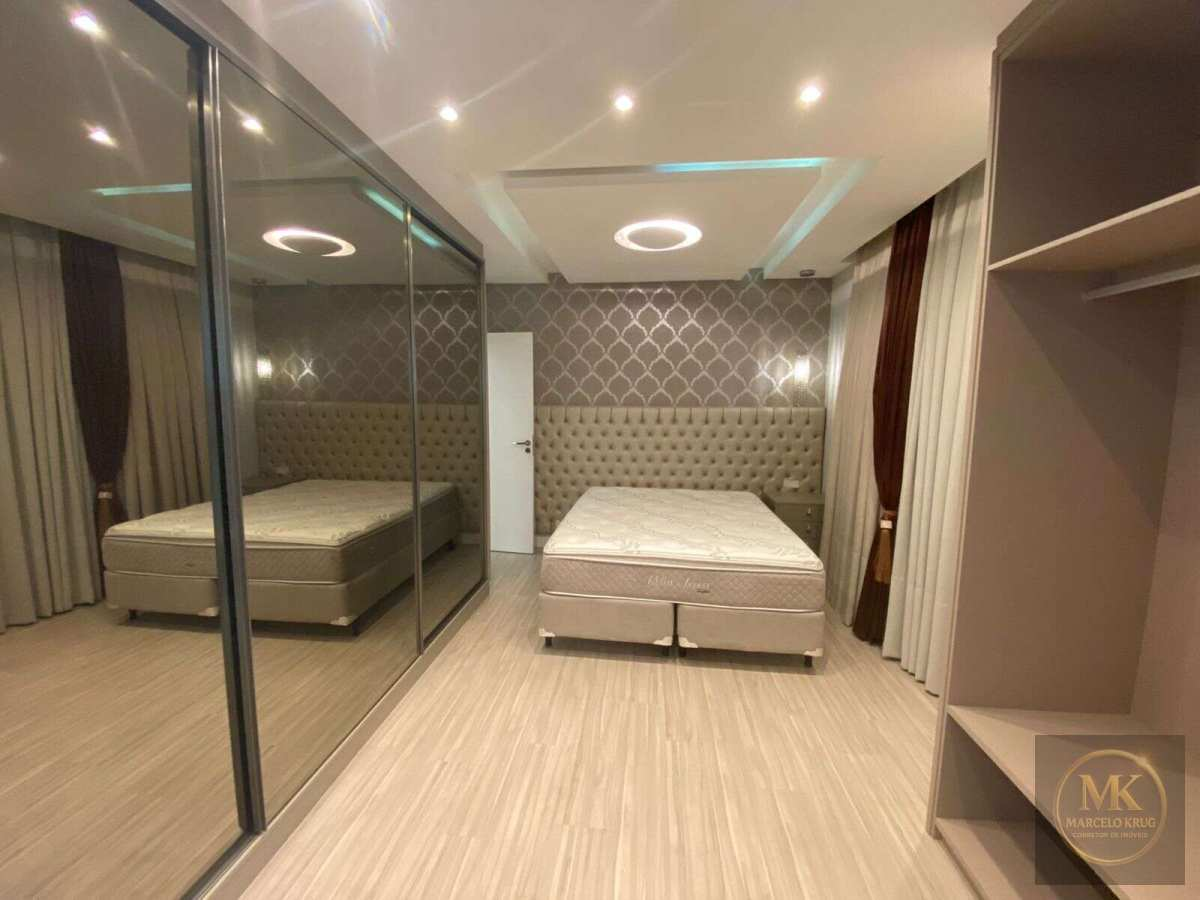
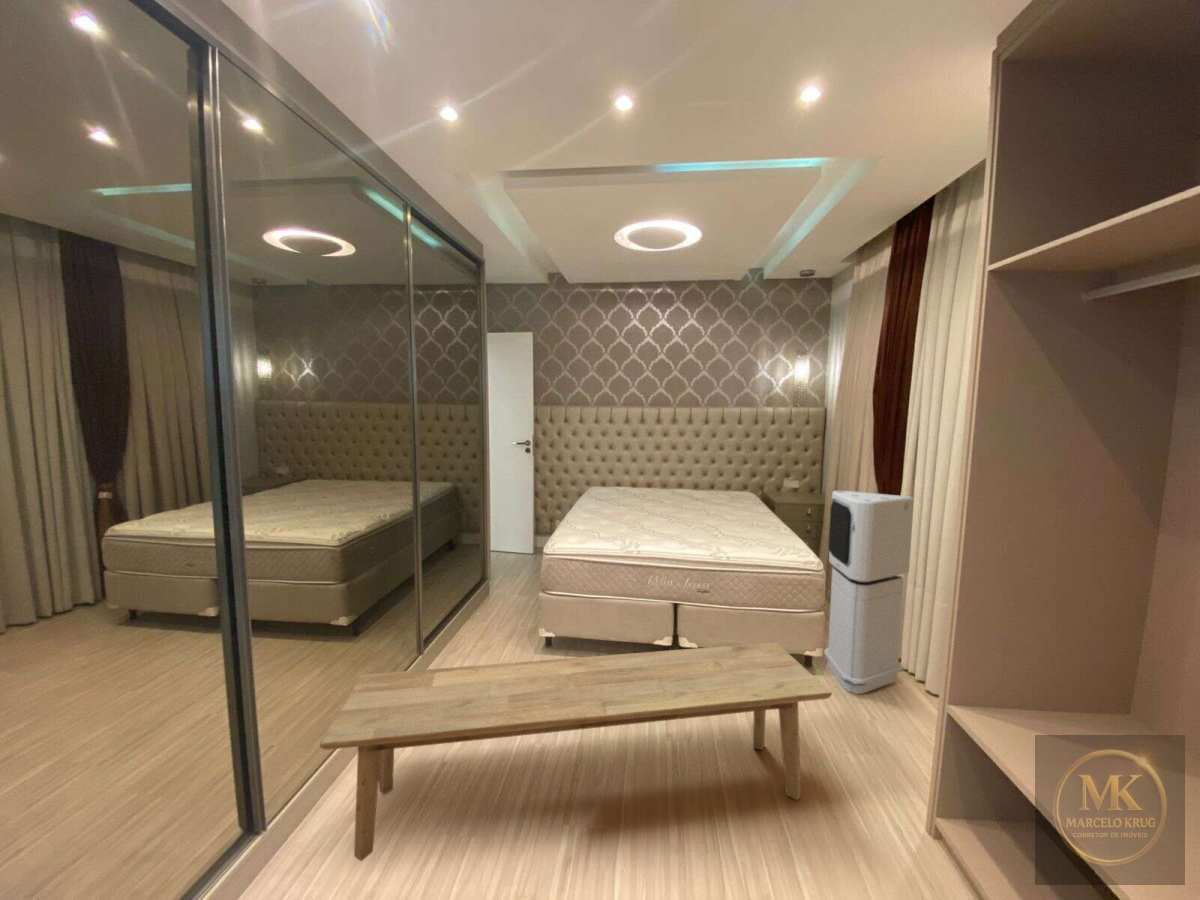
+ bench (588, 728)
+ air purifier (871, 588)
